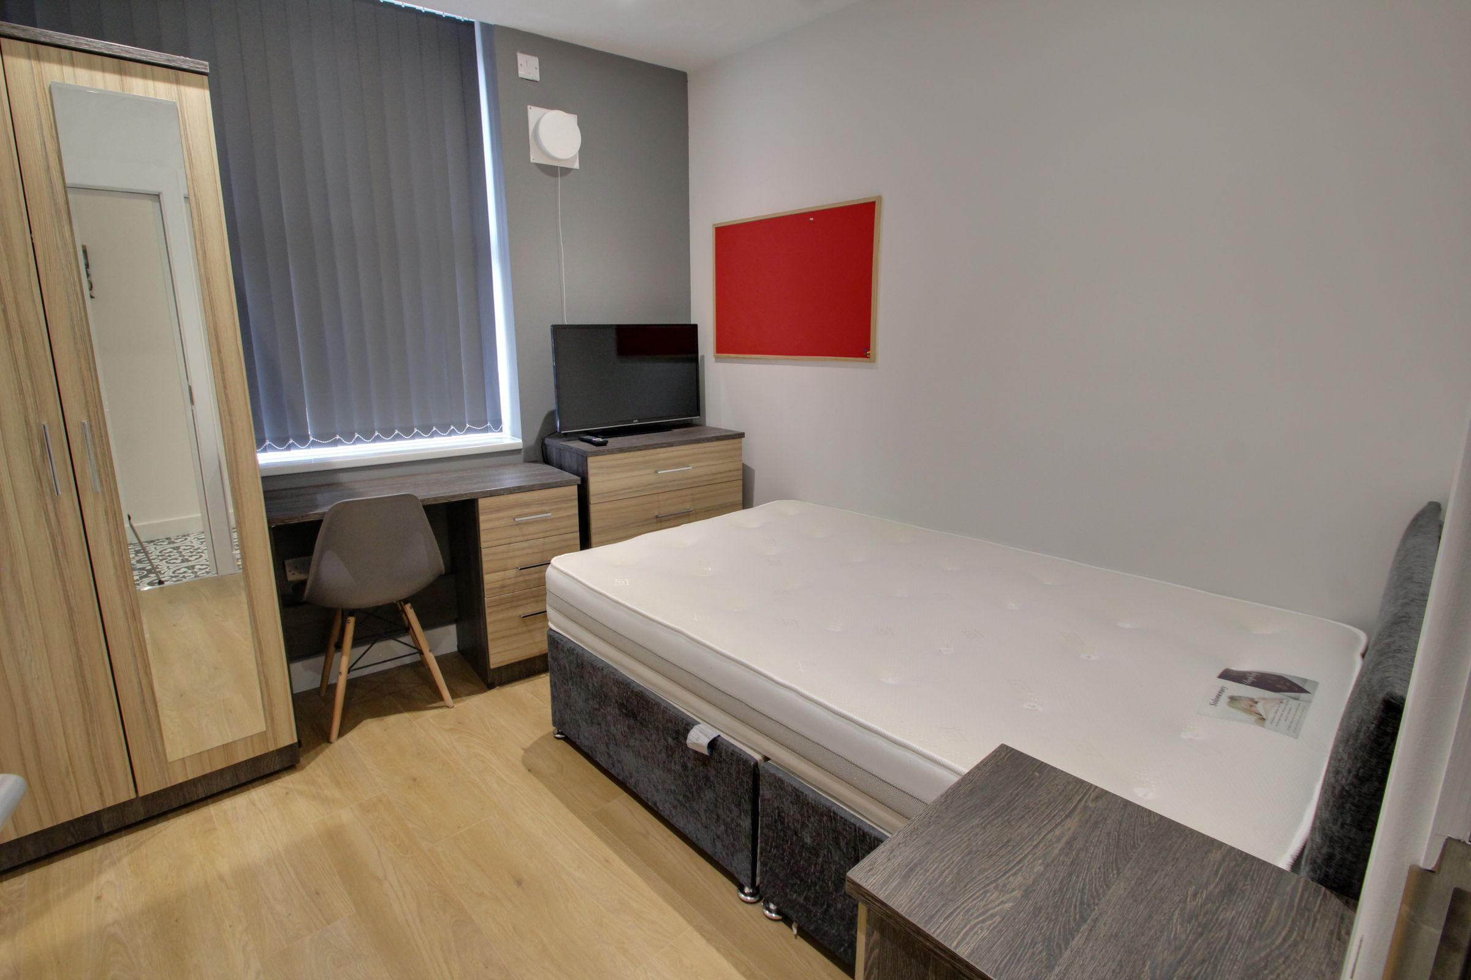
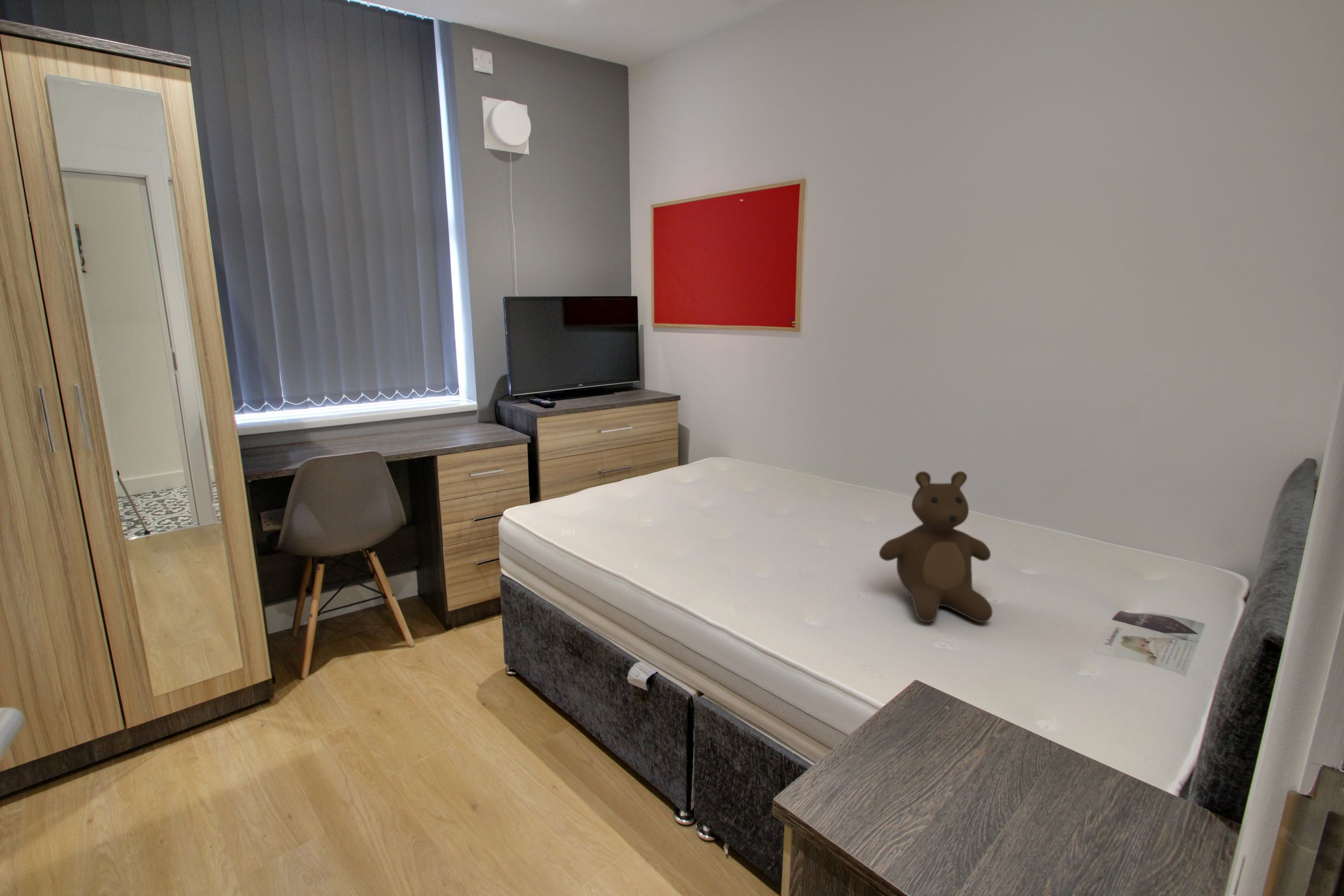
+ teddy bear (944, 543)
